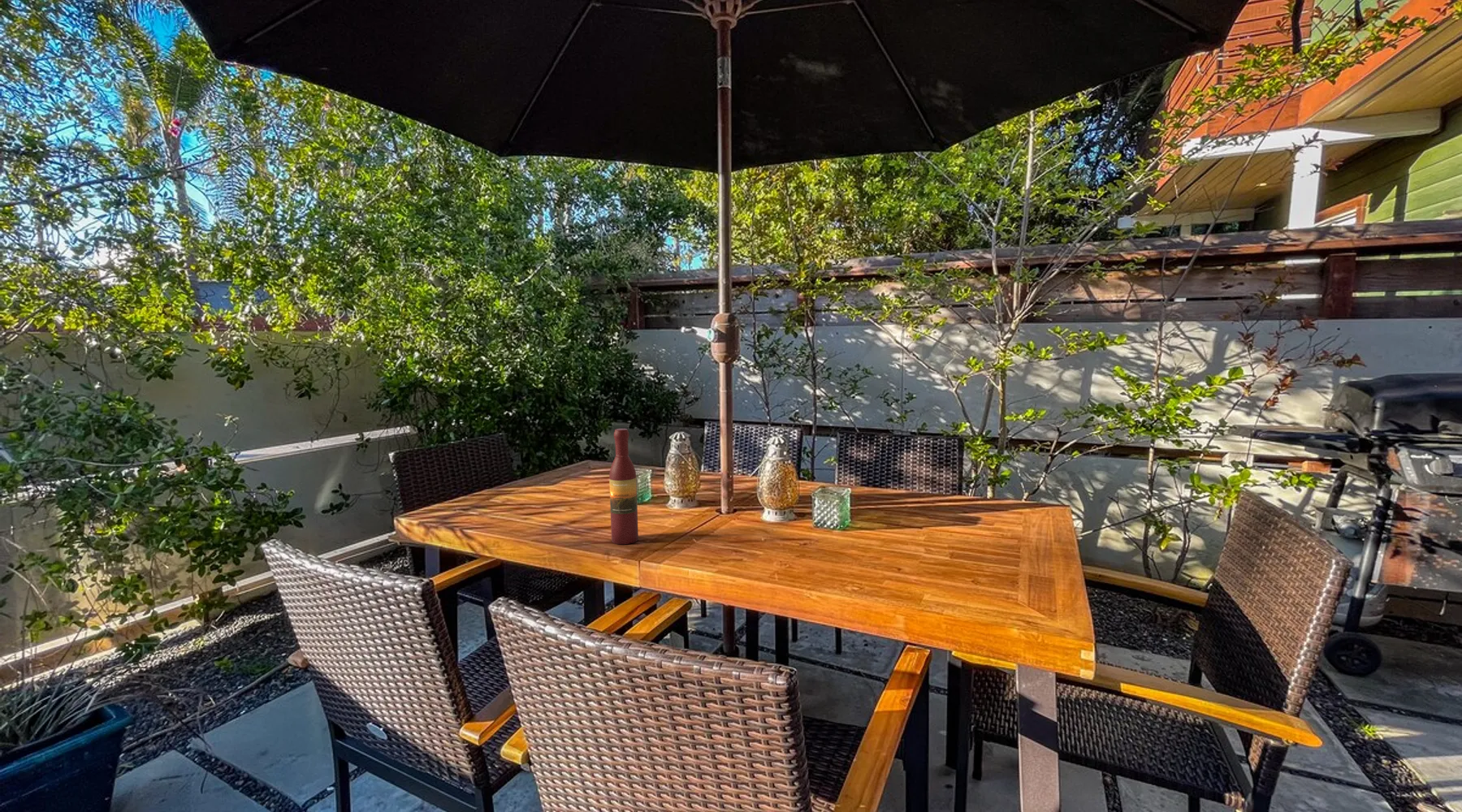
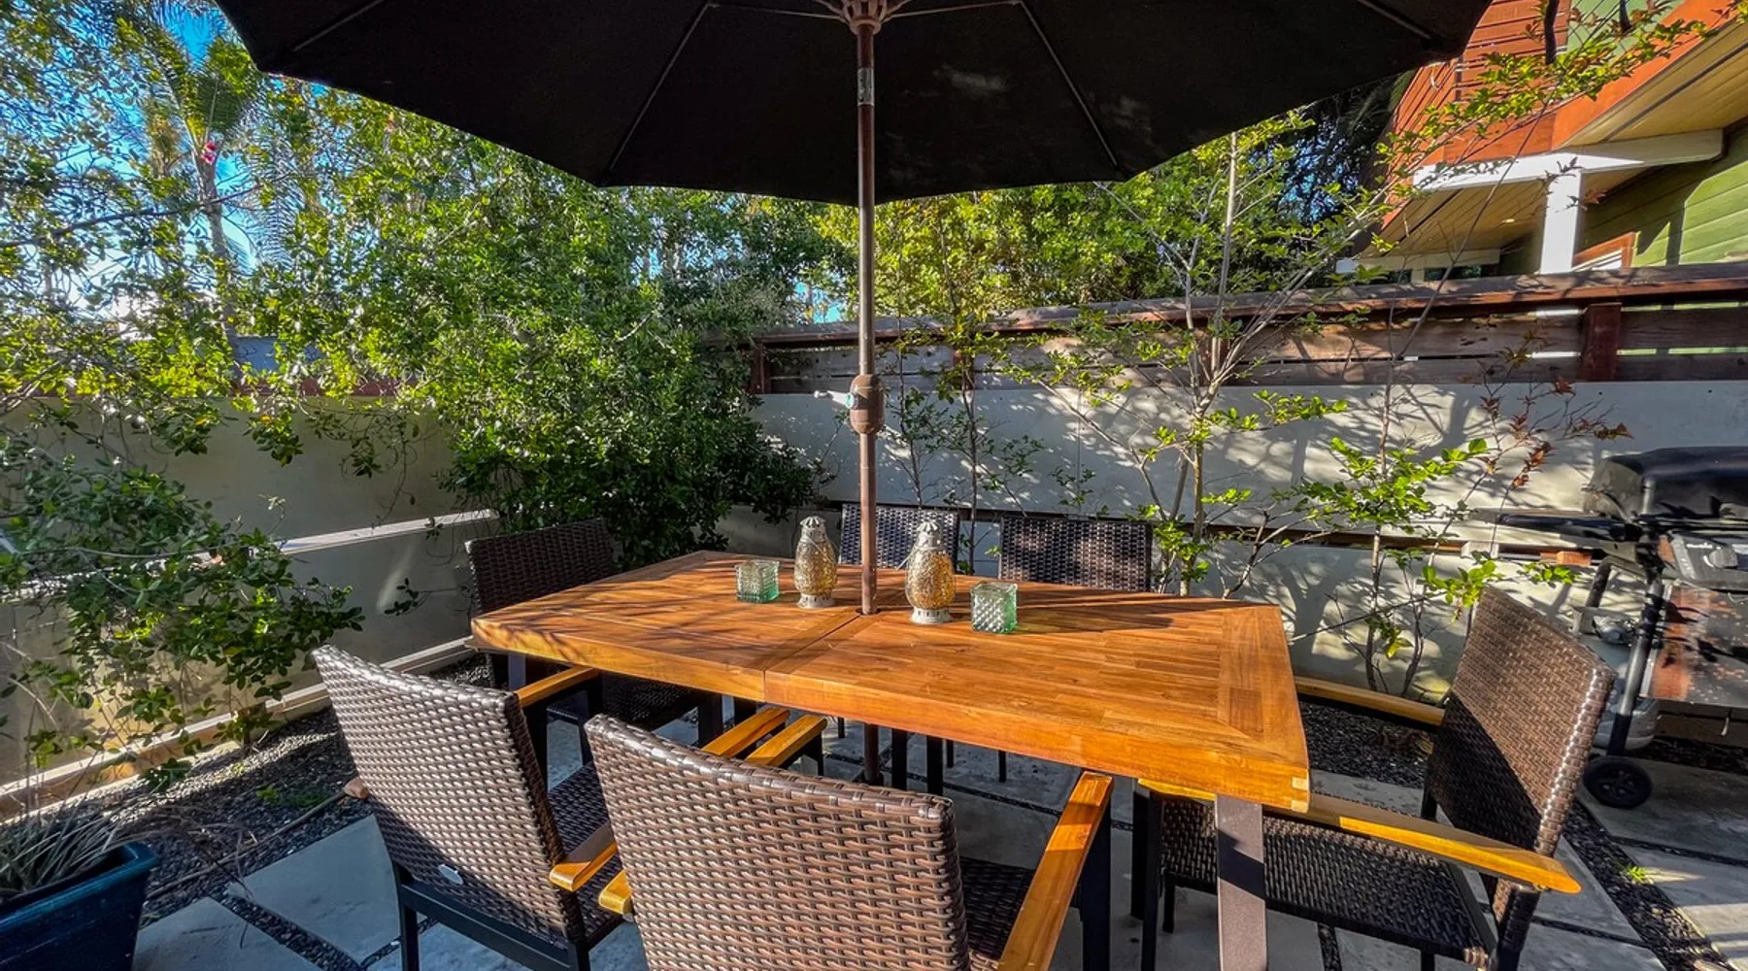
- wine bottle (623, 485)
